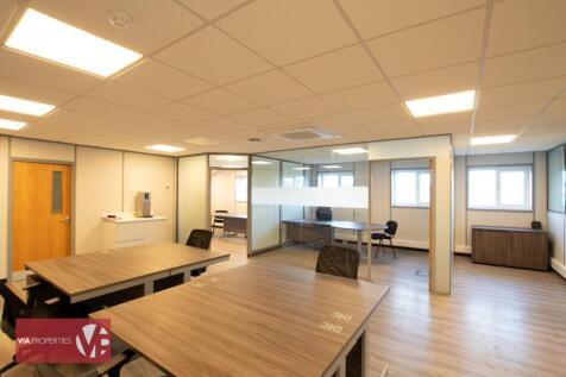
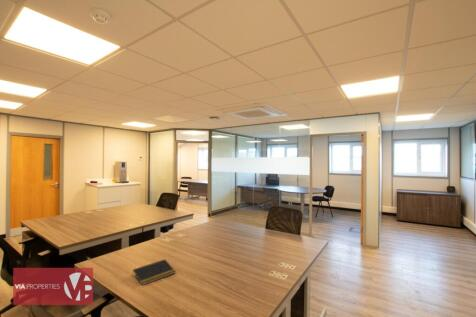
+ notepad (154, 271)
